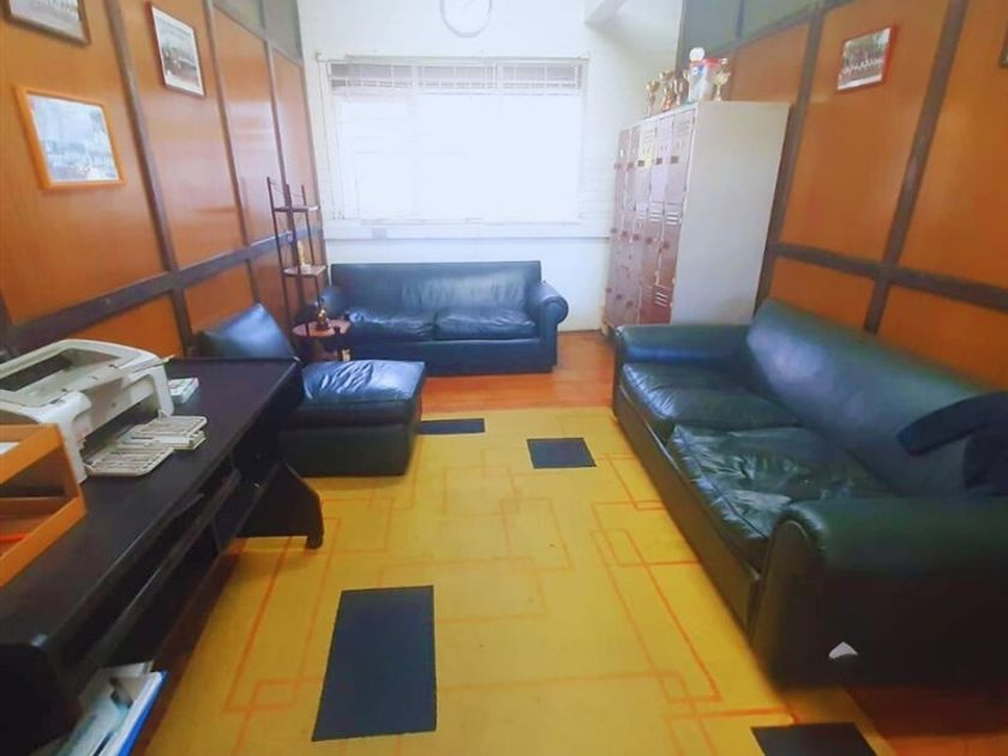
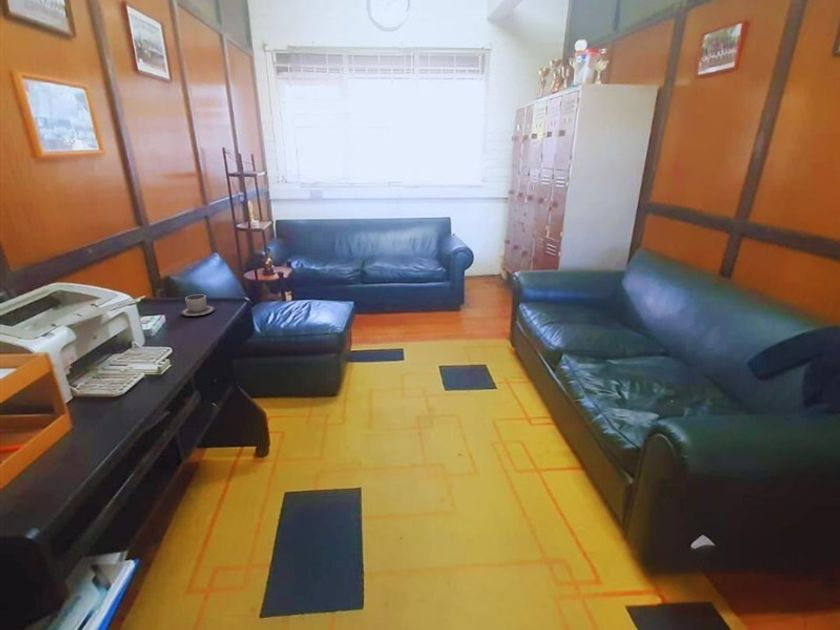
+ cup (197, 304)
